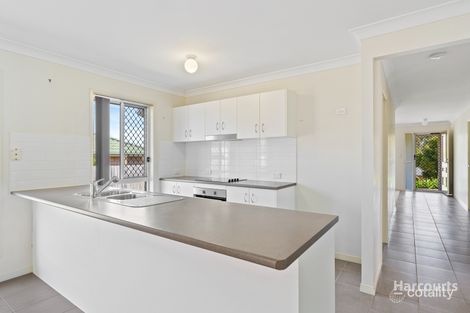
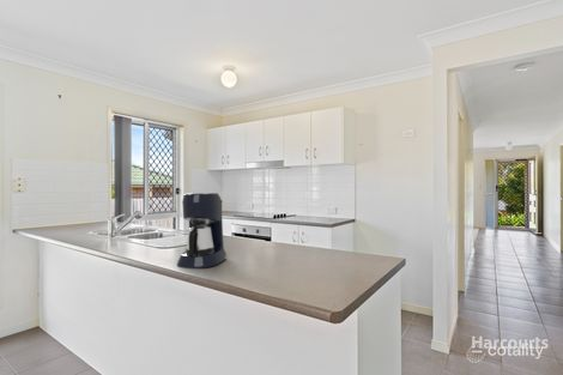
+ coffee maker (202, 226)
